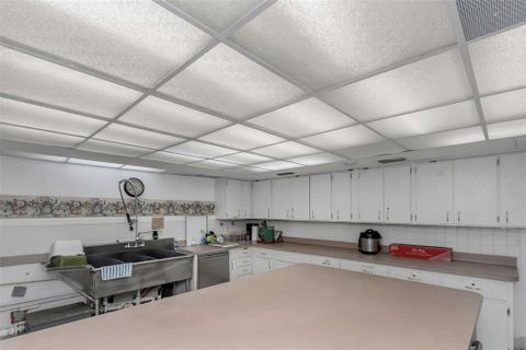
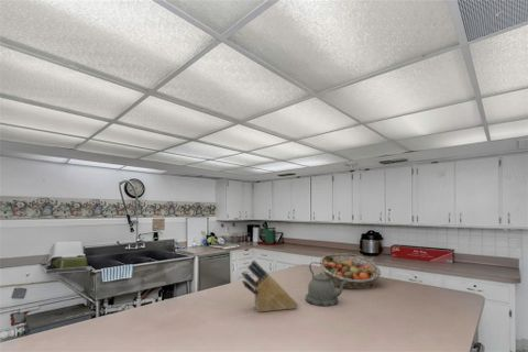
+ kettle (323, 282)
+ fruit basket (349, 271)
+ knife block (268, 283)
